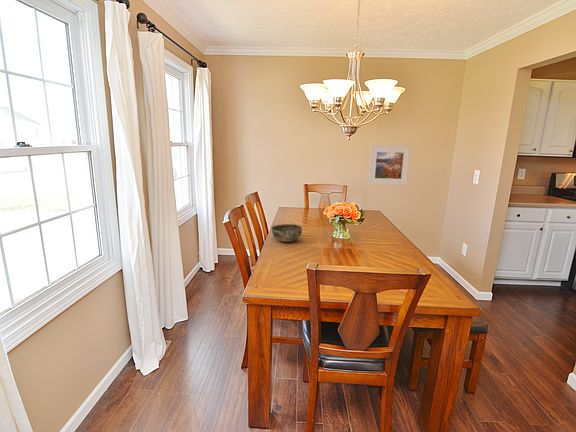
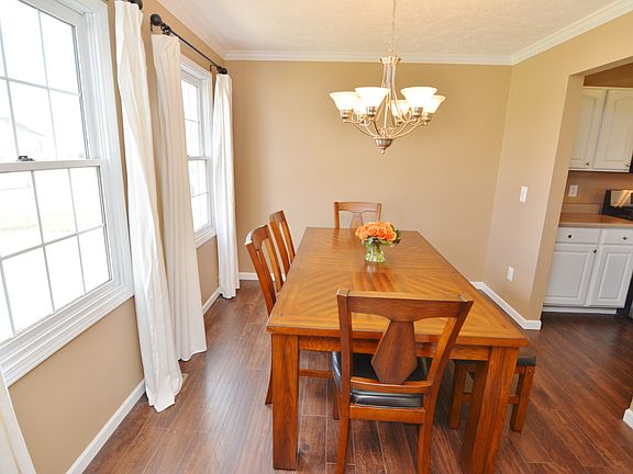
- bowl (286, 233)
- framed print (389, 165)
